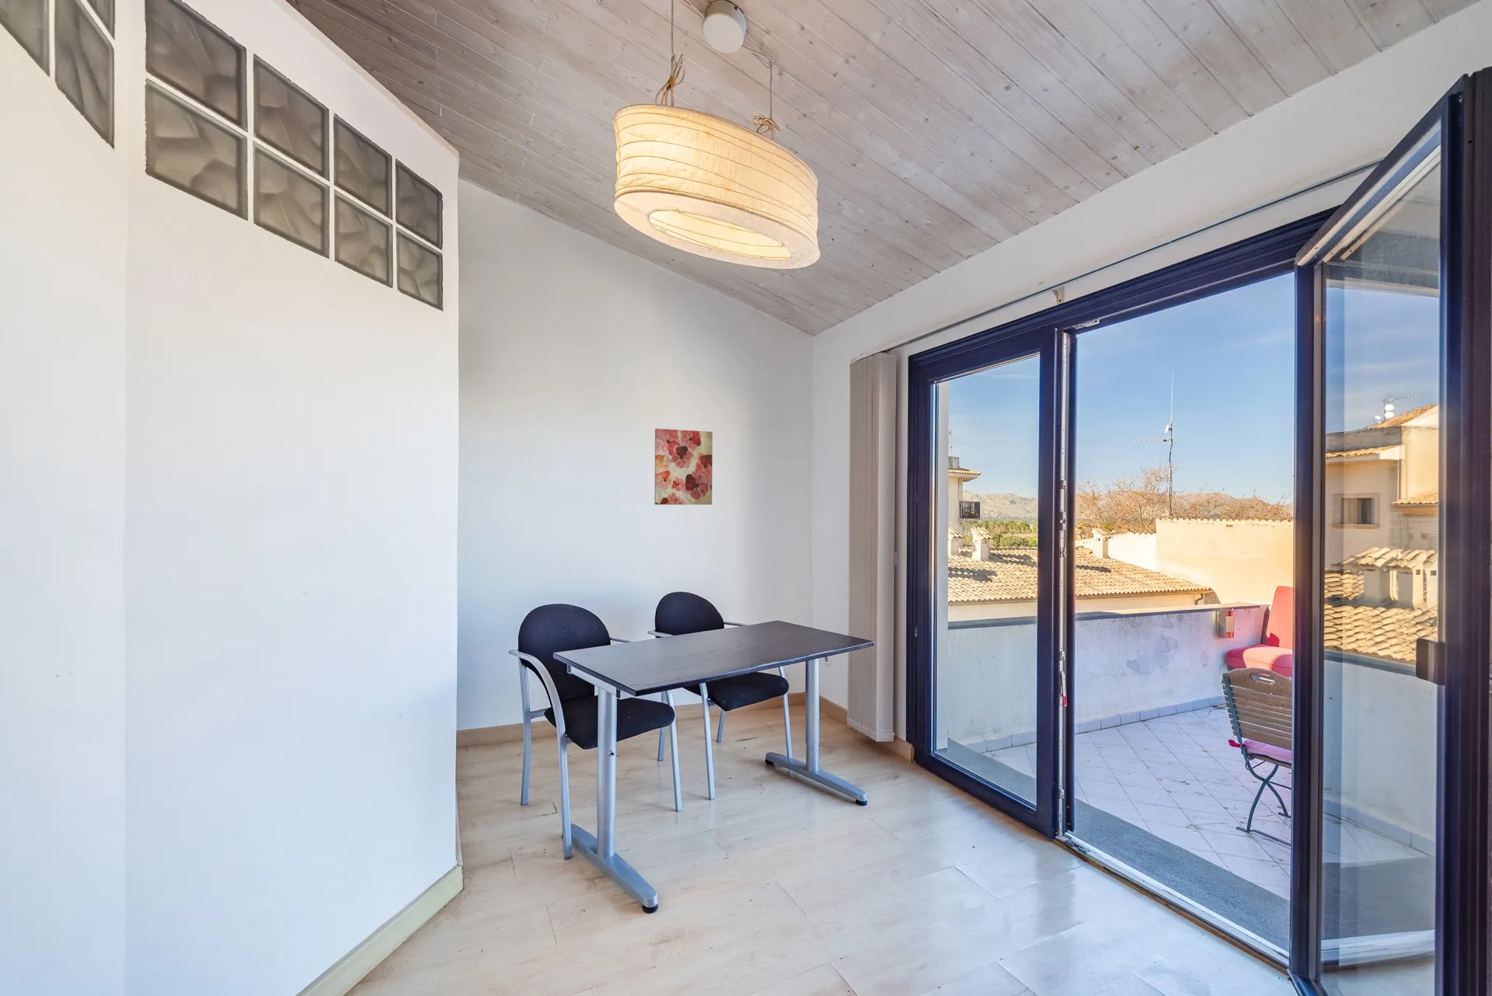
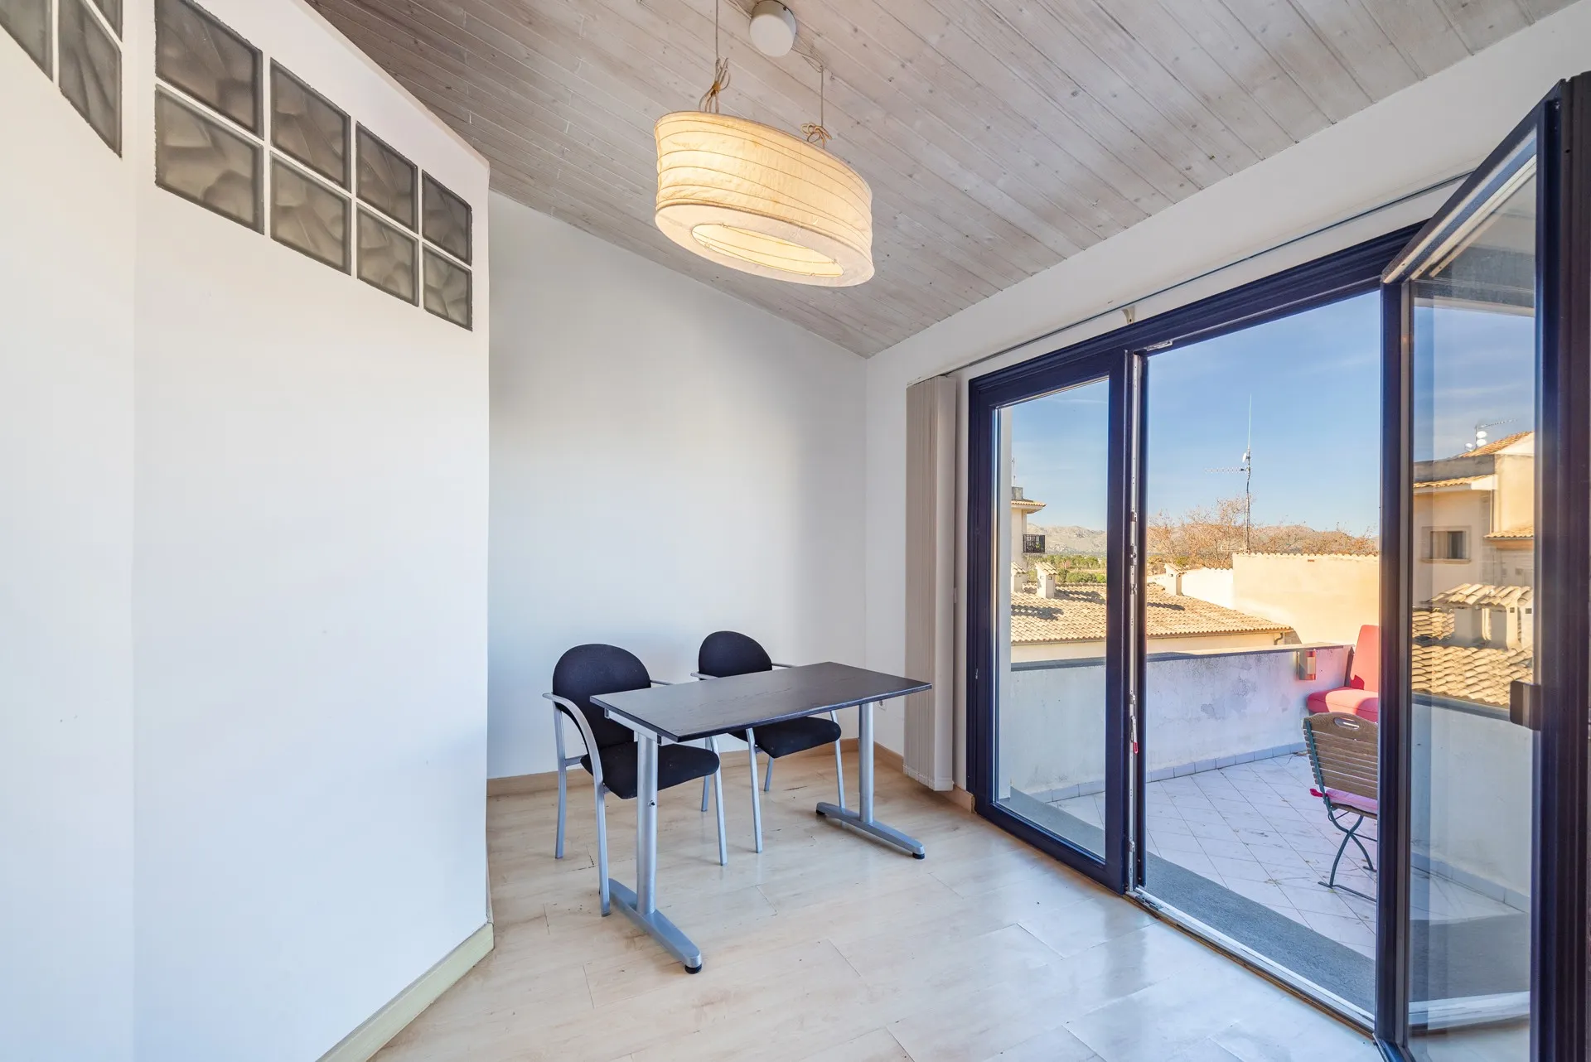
- wall art (684, 467)
